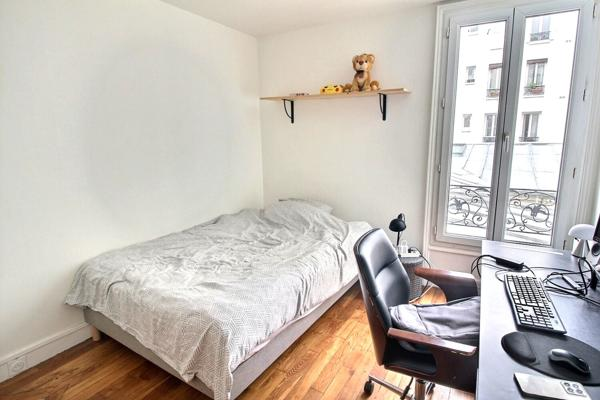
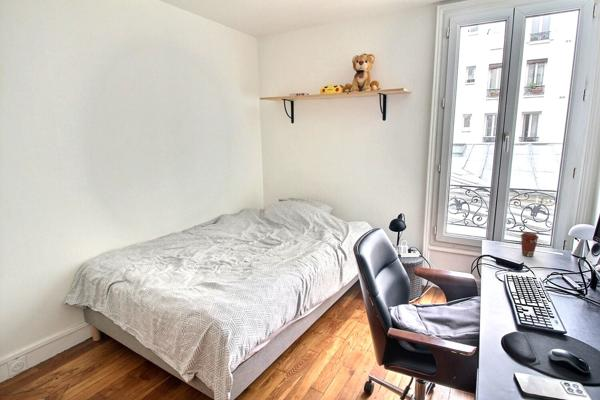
+ coffee cup (528, 244)
